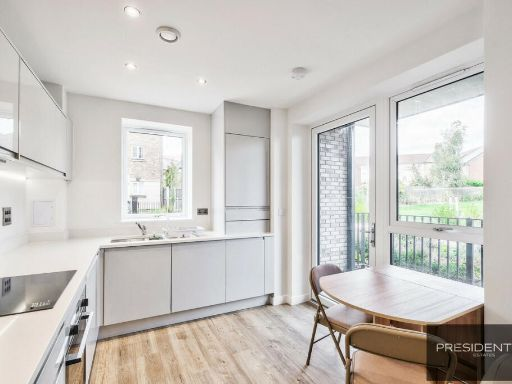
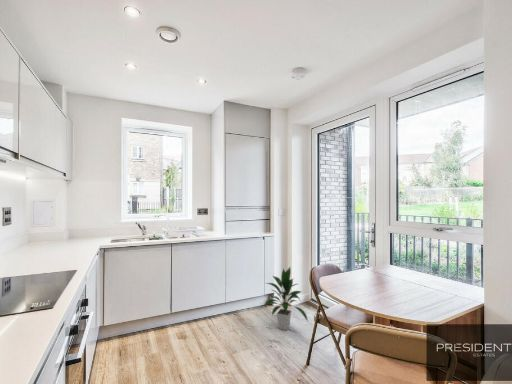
+ indoor plant (285, 299)
